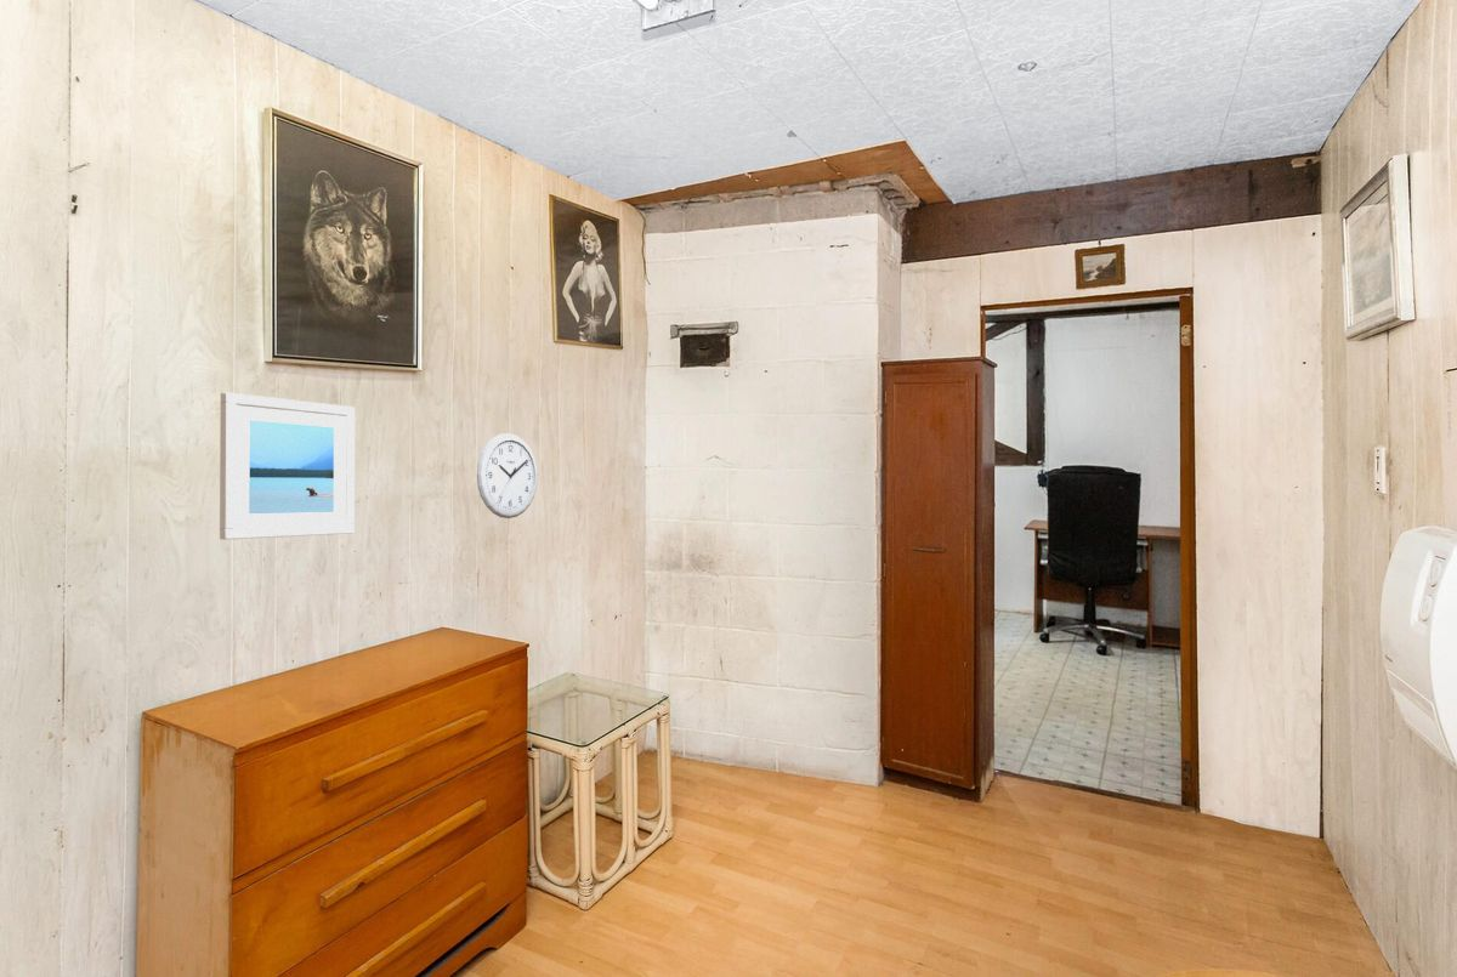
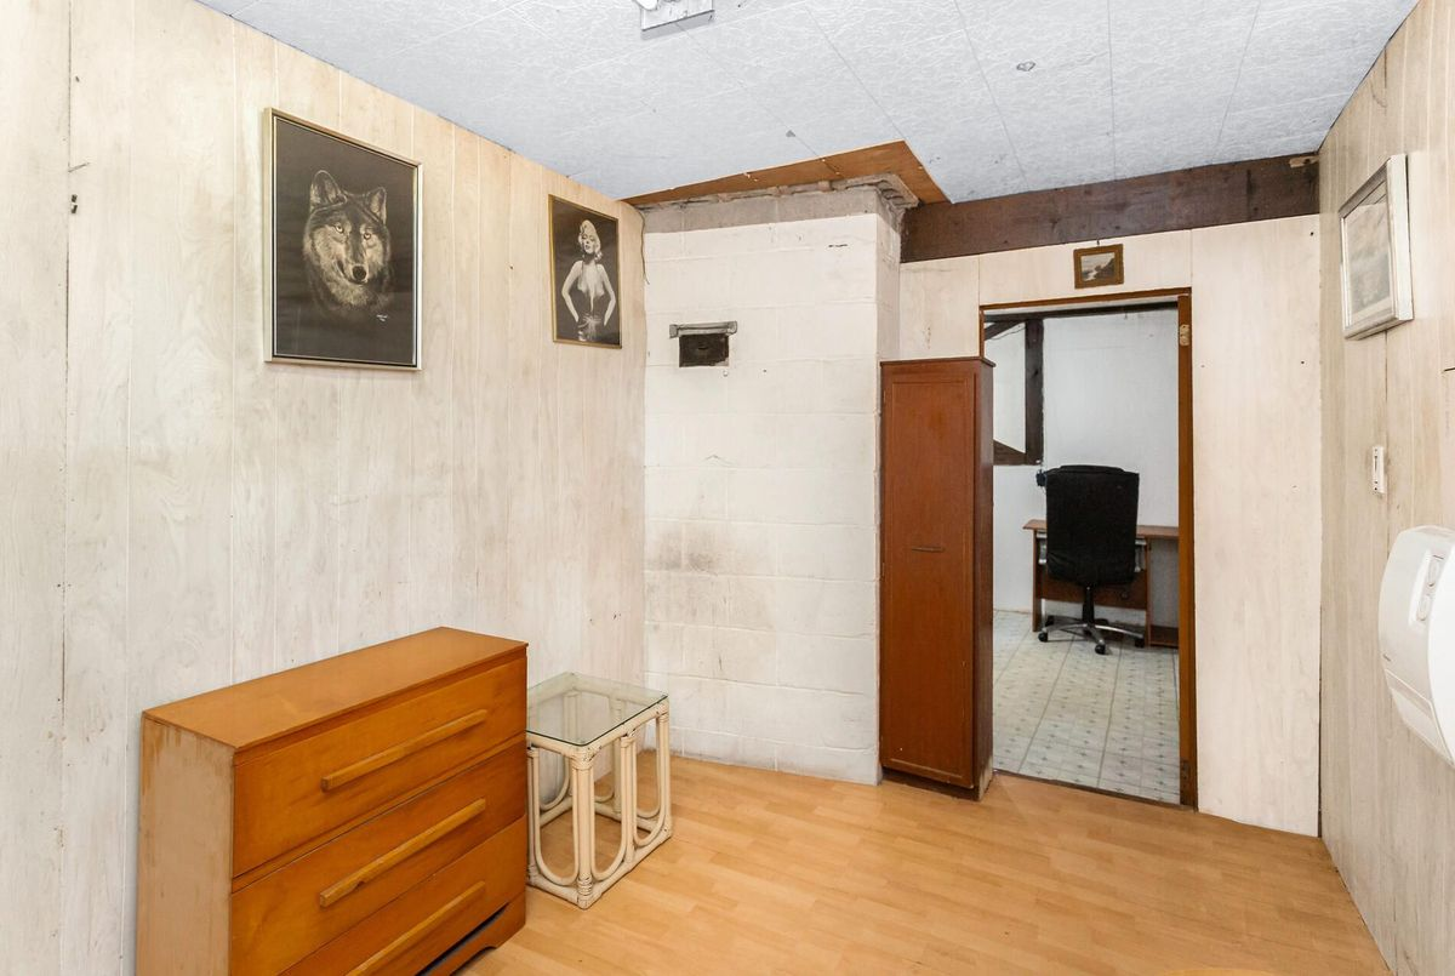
- wall clock (510, 476)
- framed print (291, 467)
